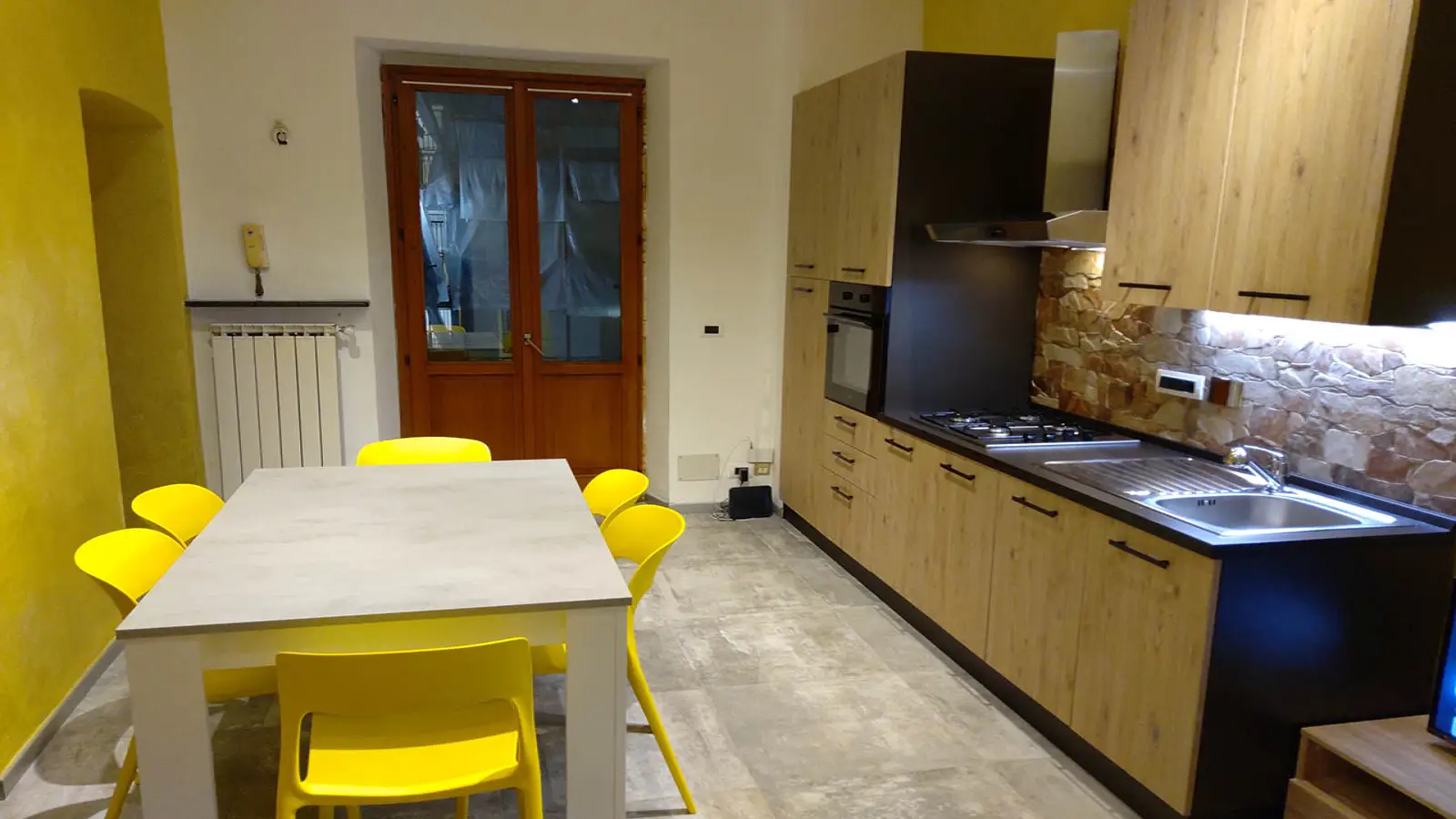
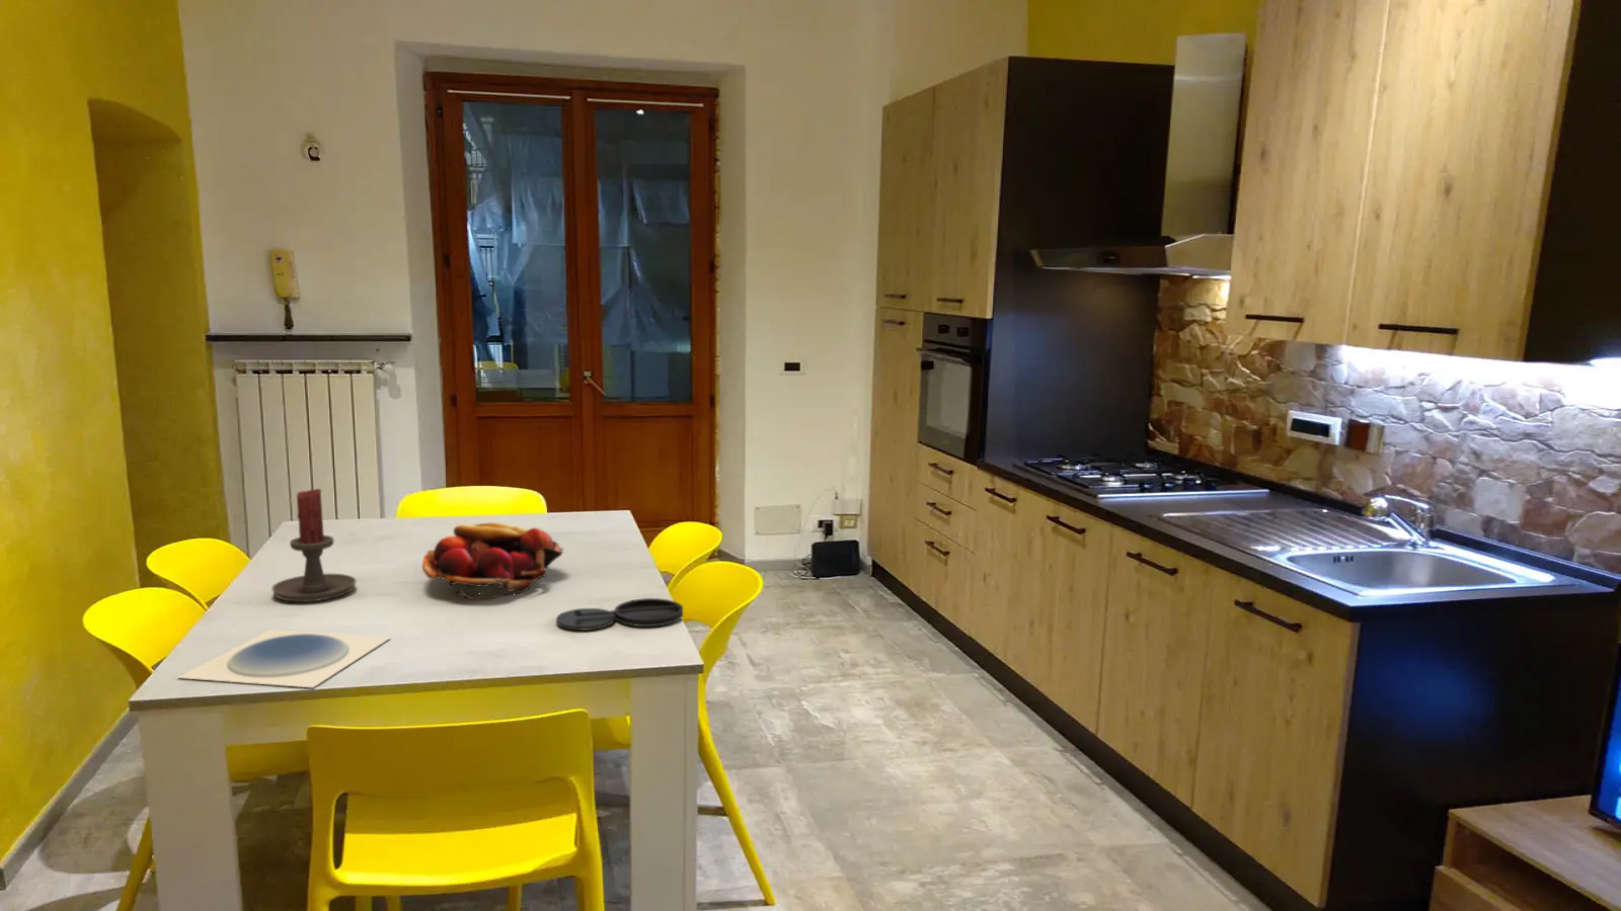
+ fruit basket (490, 555)
+ candle holder (312, 538)
+ plate (620, 613)
+ plate (289, 650)
